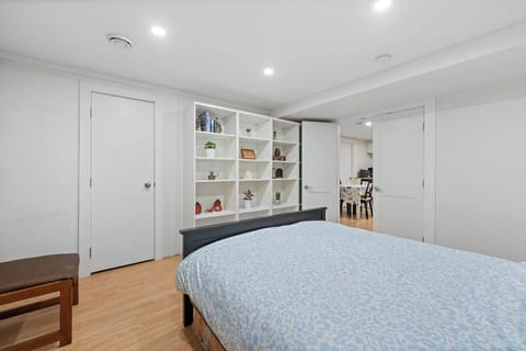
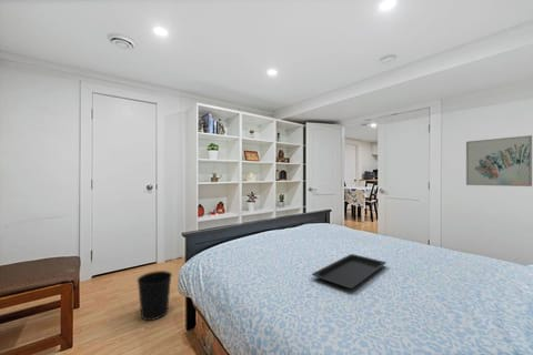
+ wall art (496, 162)
+ serving tray (351, 270)
+ wastebasket (154, 295)
